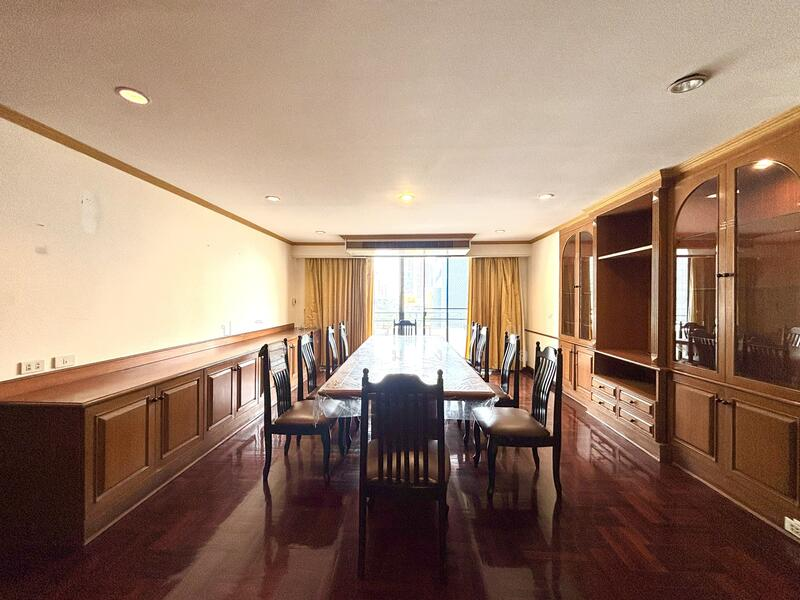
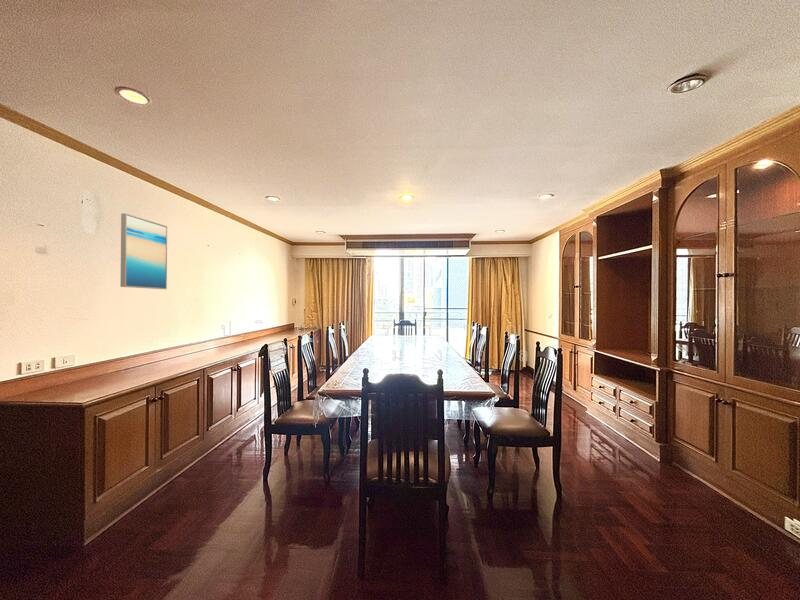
+ wall art (145, 254)
